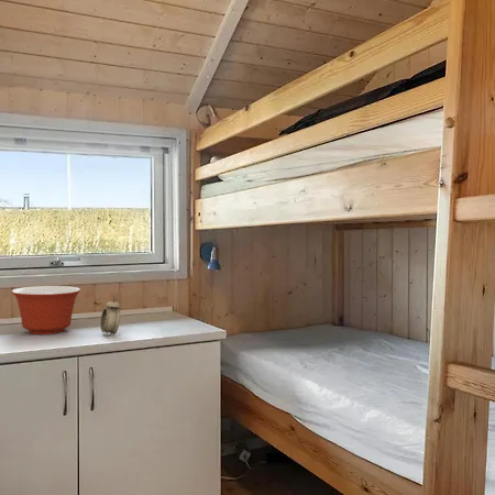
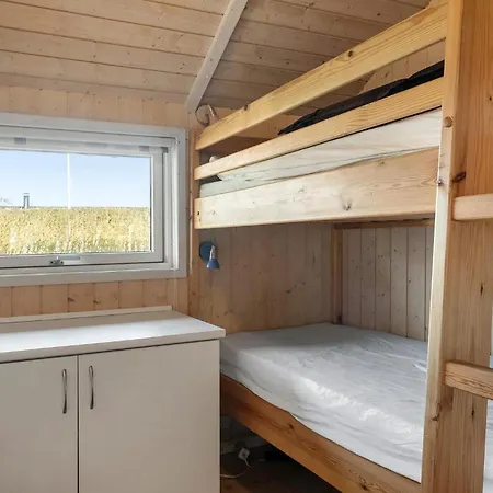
- mixing bowl (46, 310)
- alarm clock (110, 314)
